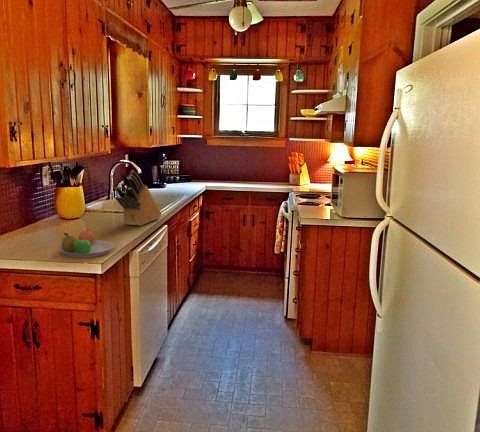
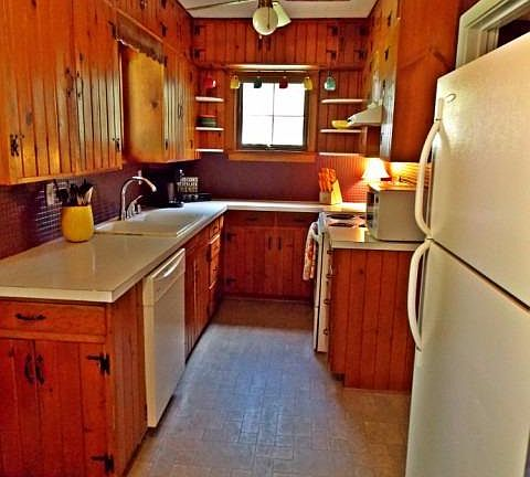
- fruit bowl (85, 241)
- knife block (139, 196)
